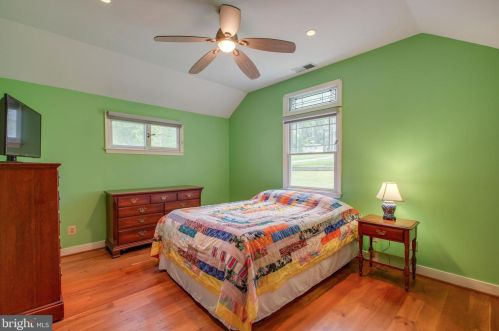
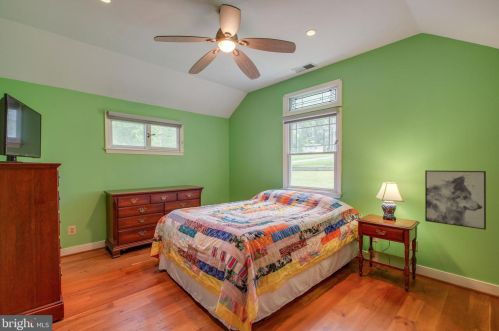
+ wall art (453, 197)
